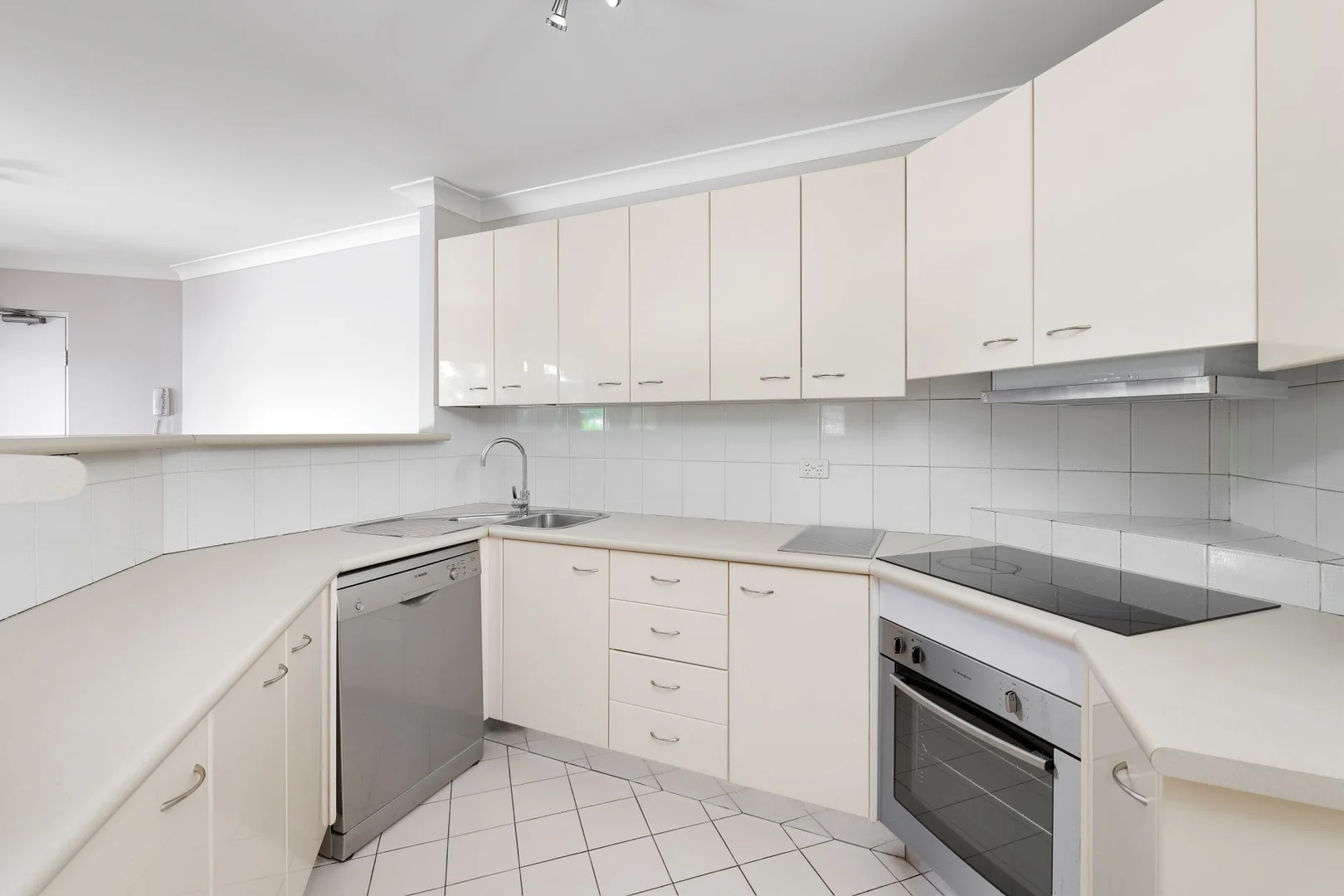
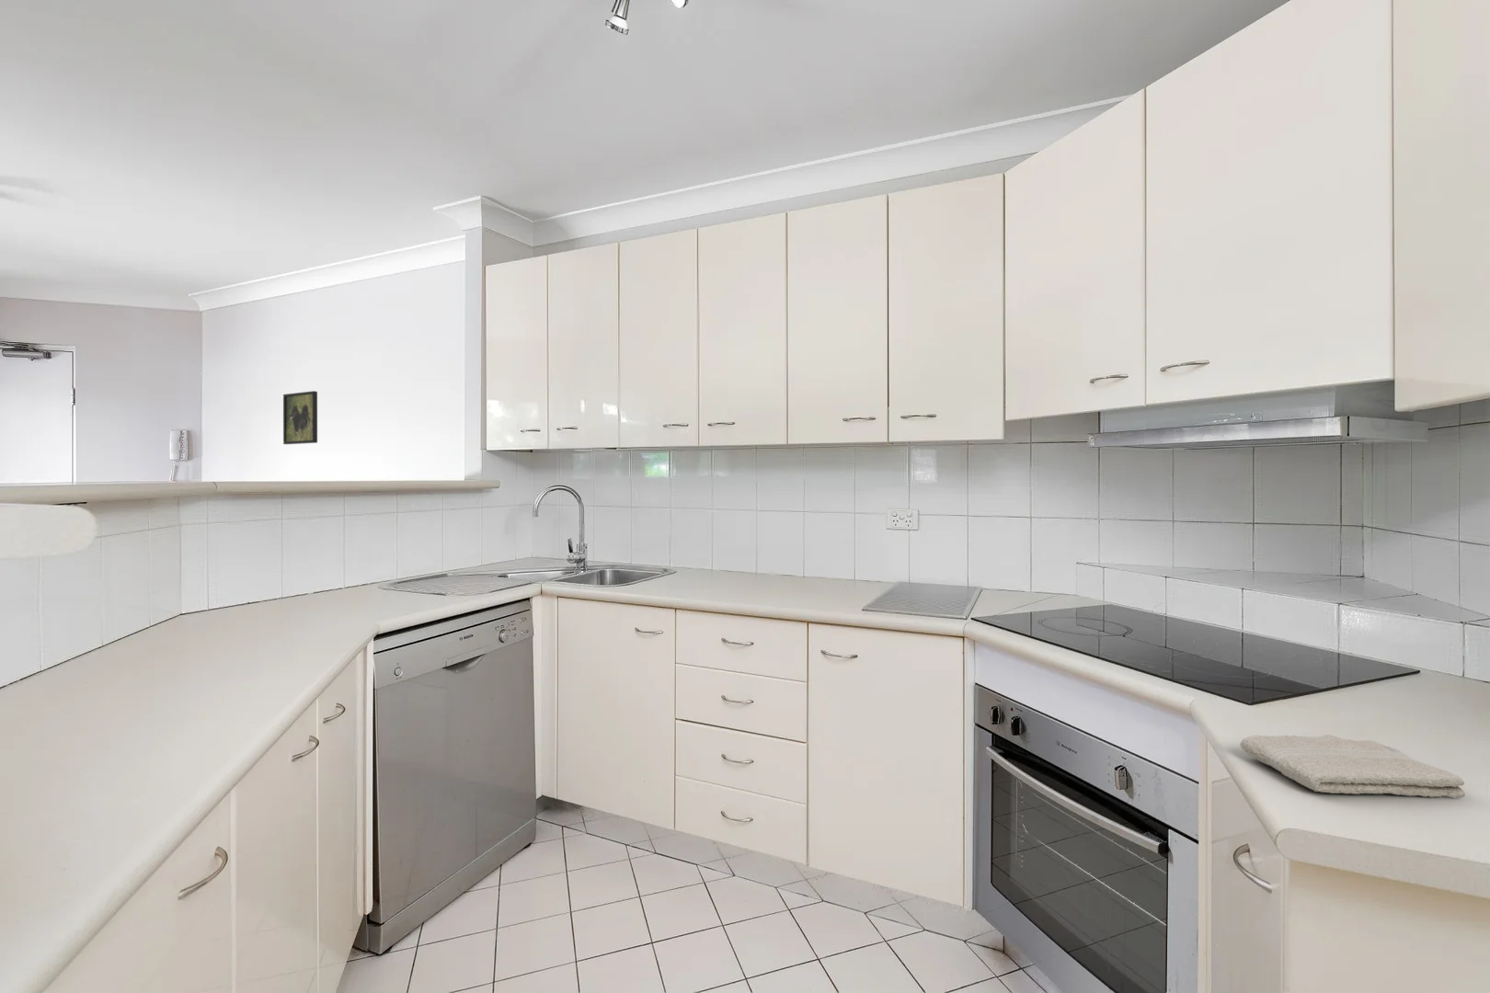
+ washcloth (1347, 764)
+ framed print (299, 418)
